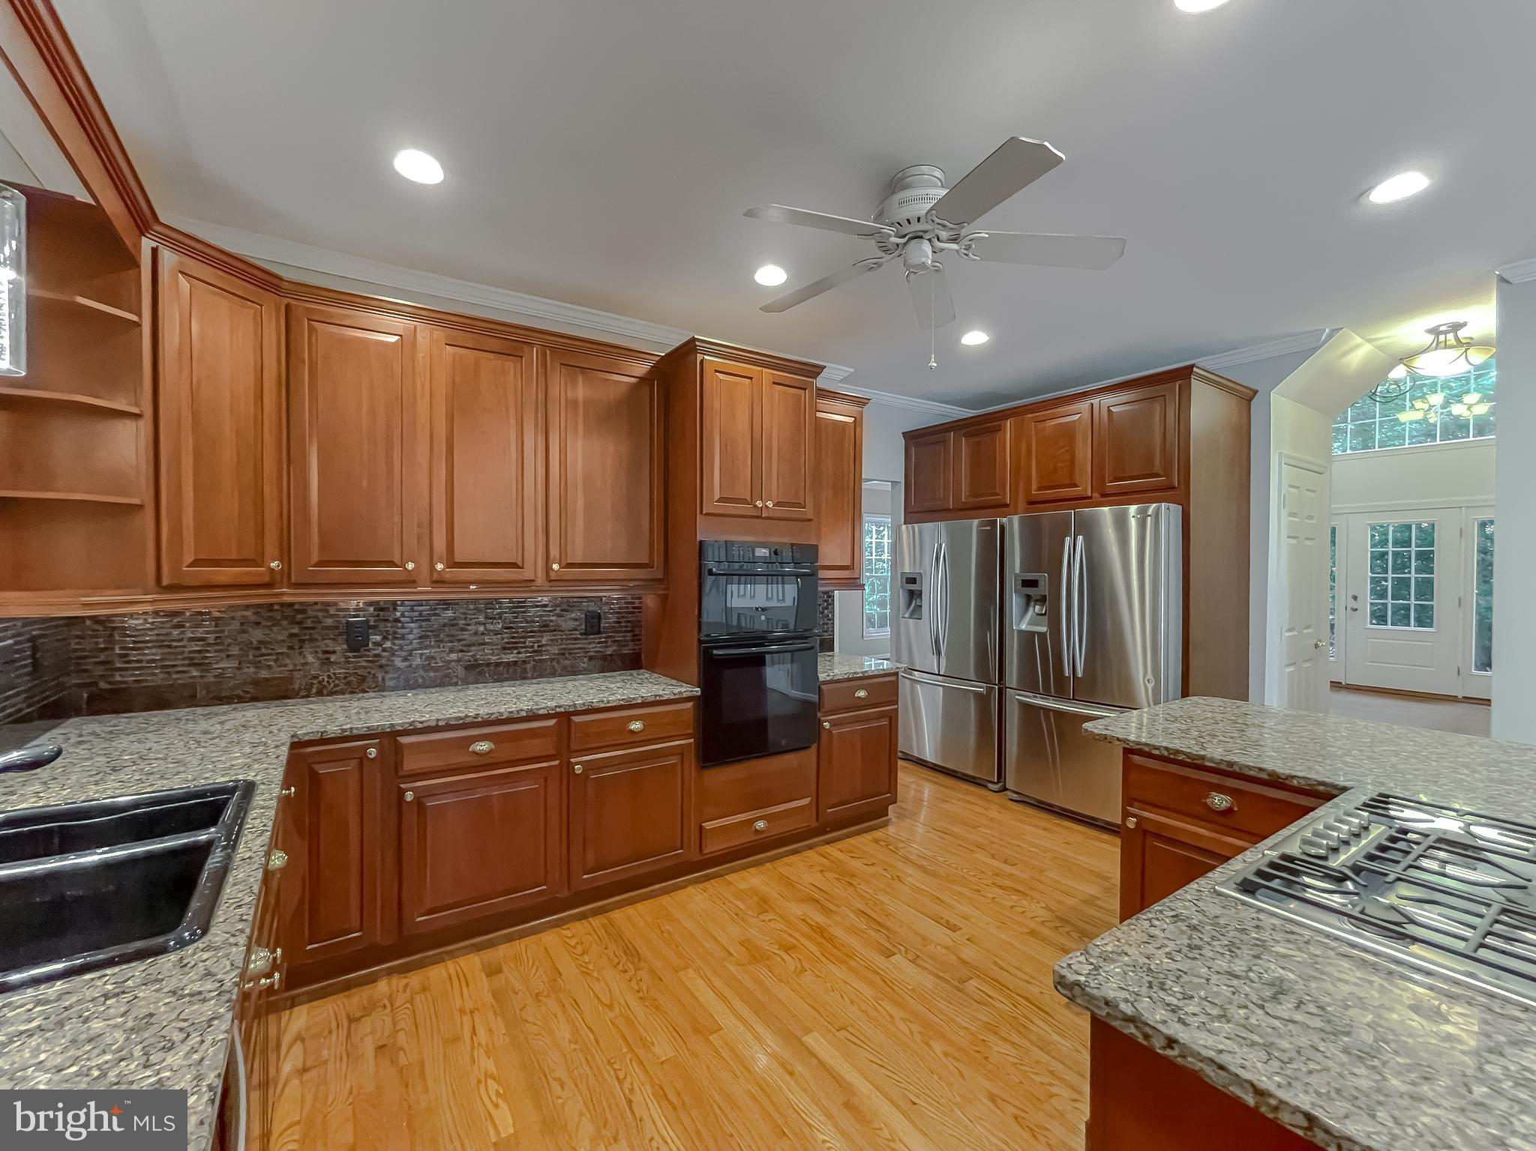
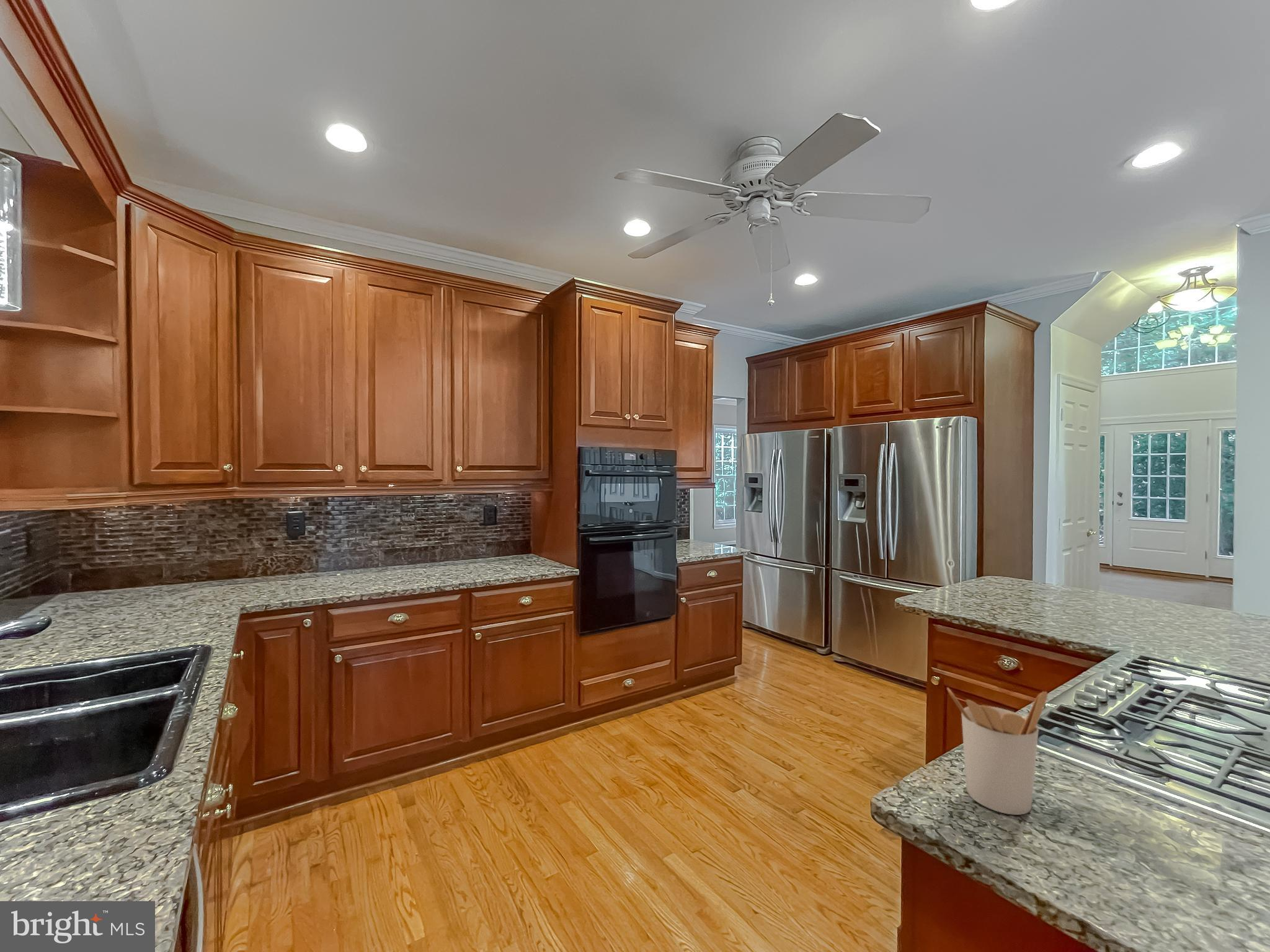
+ utensil holder (997, 746)
